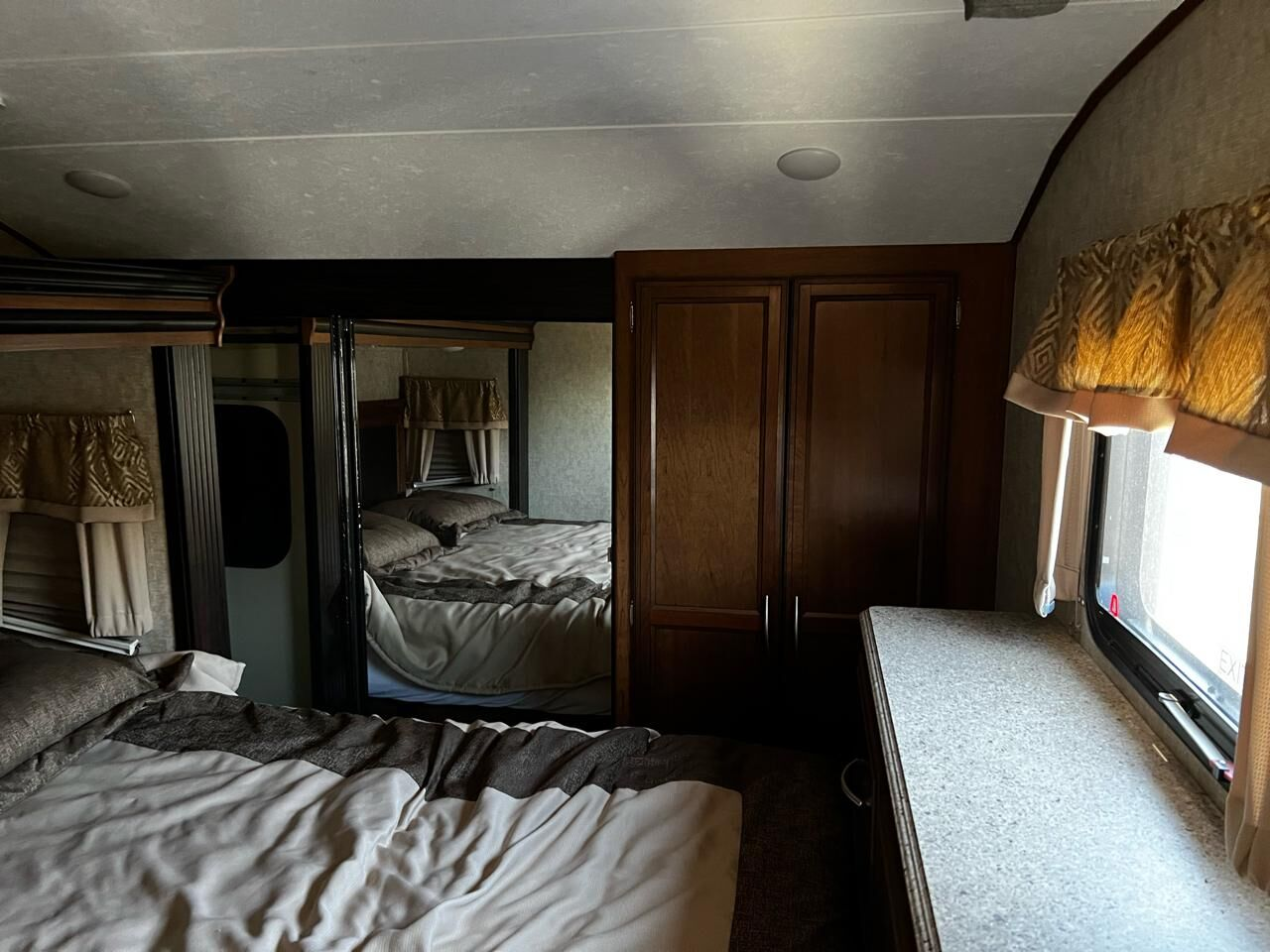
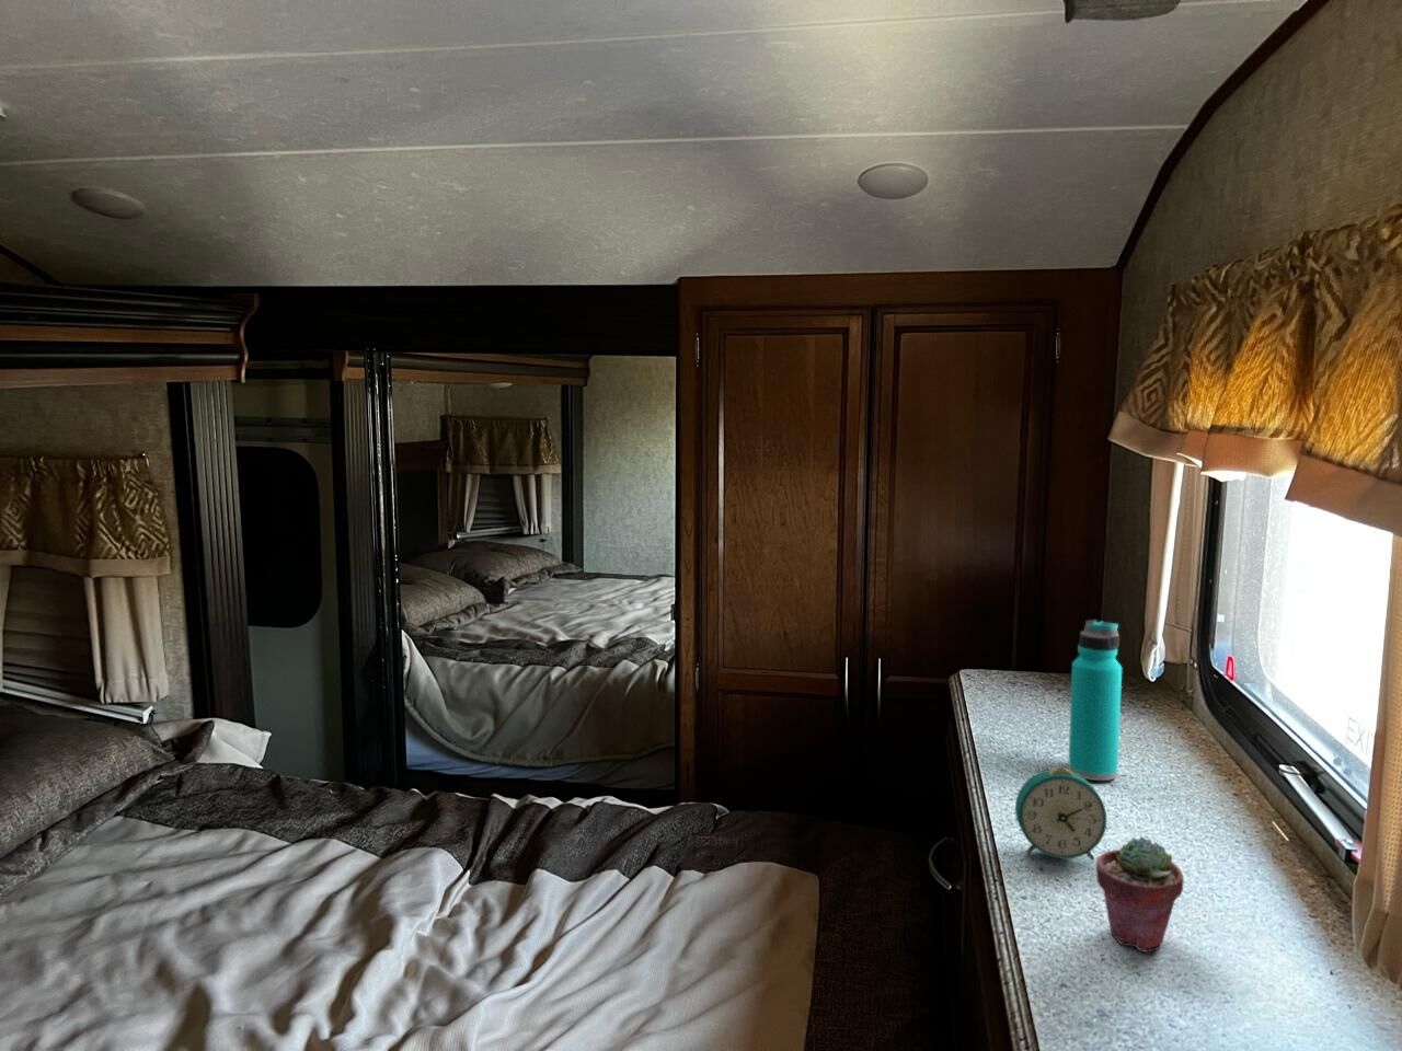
+ alarm clock (1058, 809)
+ potted succulent (1138, 887)
+ water bottle (1095, 698)
